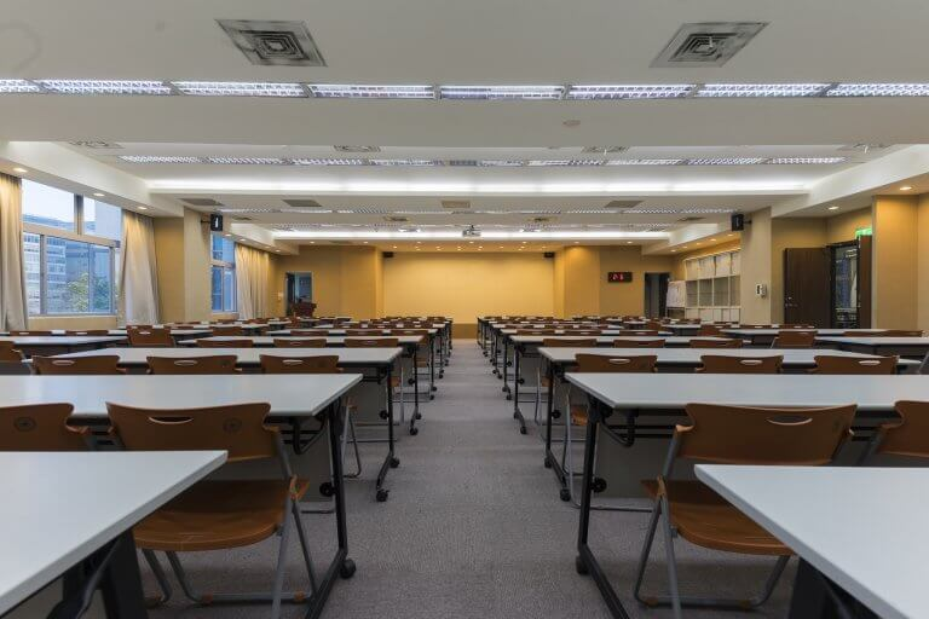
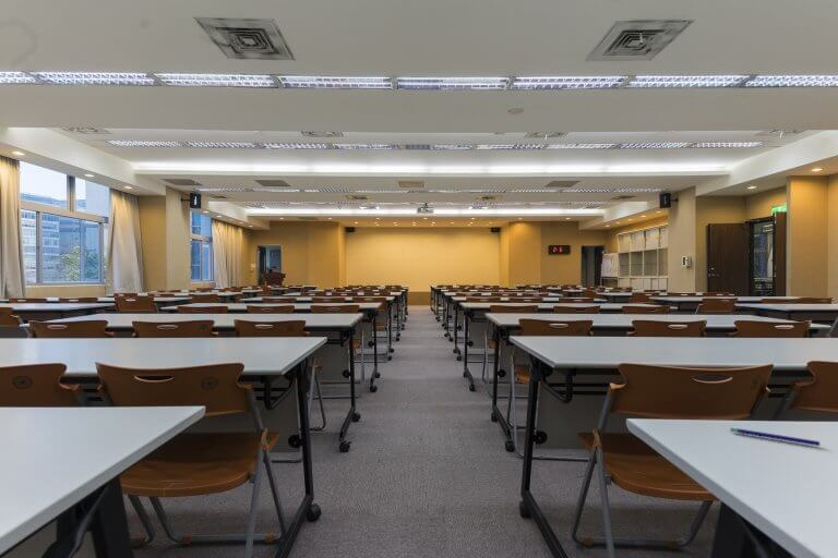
+ pen (773, 436)
